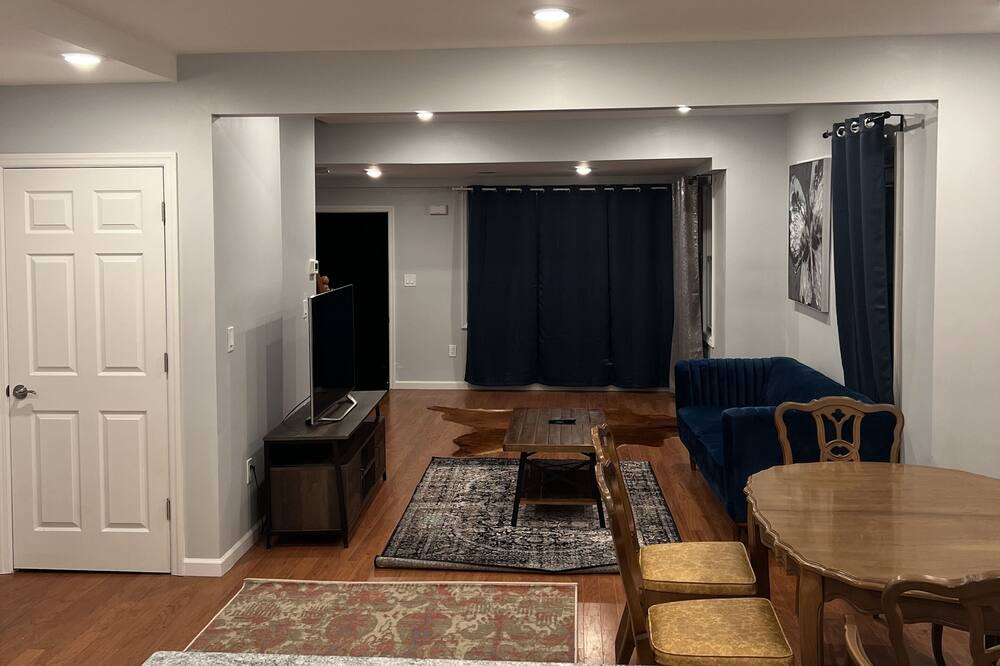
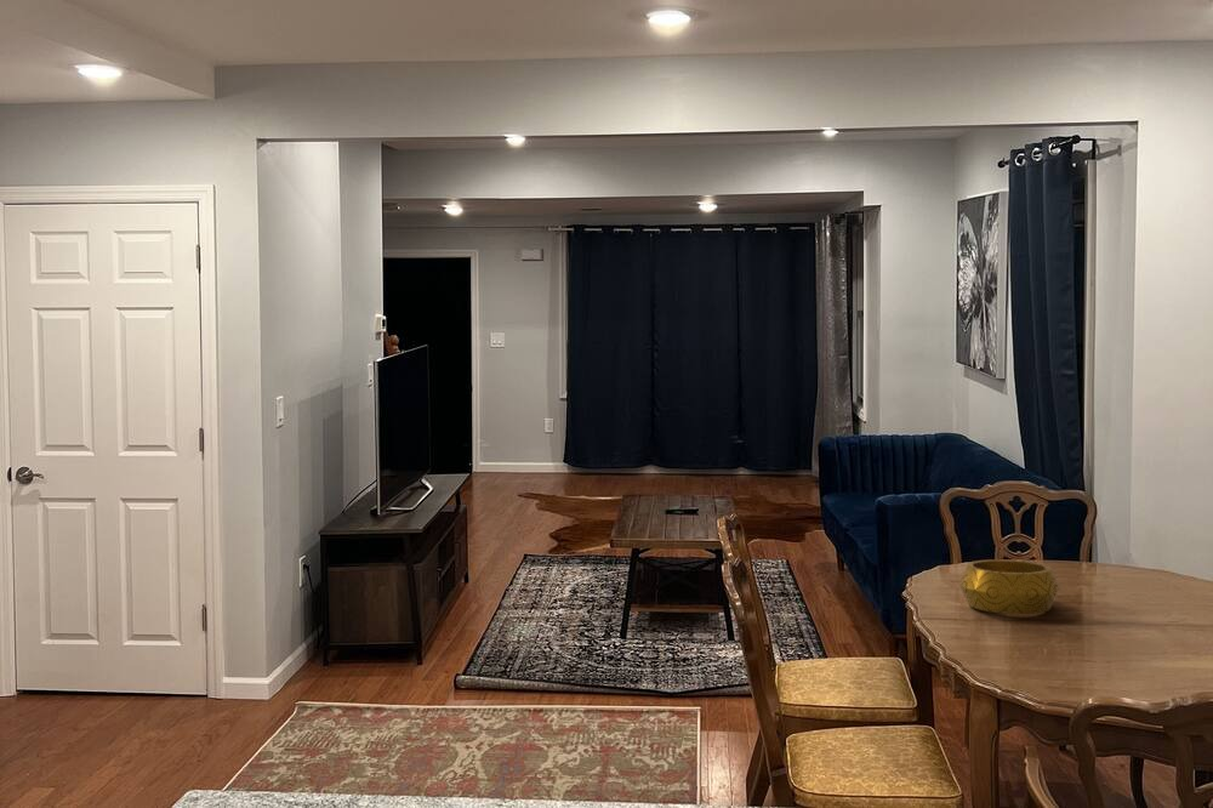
+ decorative bowl (1008, 586)
